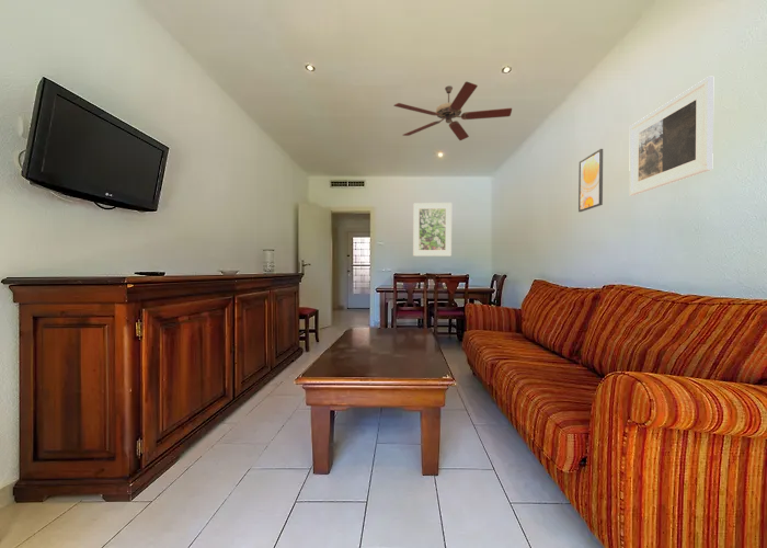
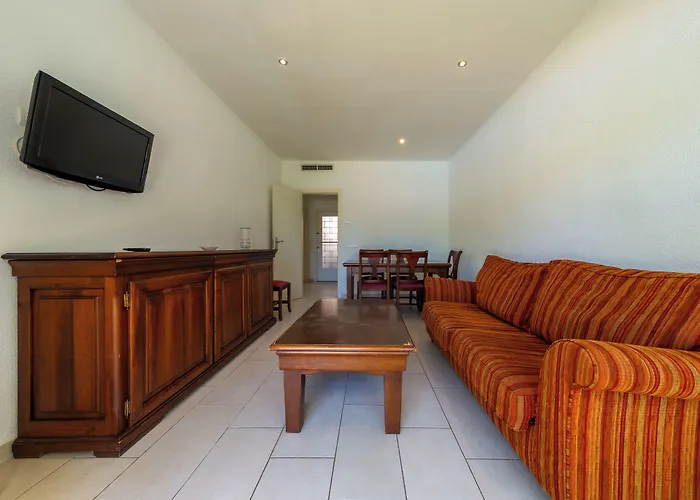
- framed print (589, 182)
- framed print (432, 229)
- ceiling fan (453, 104)
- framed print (665, 145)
